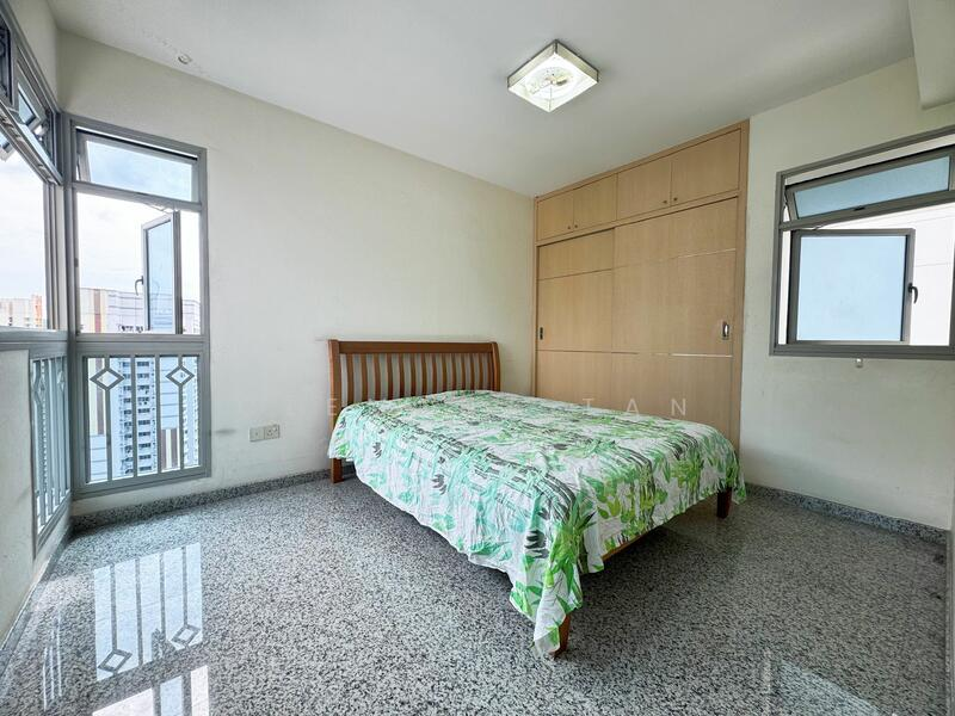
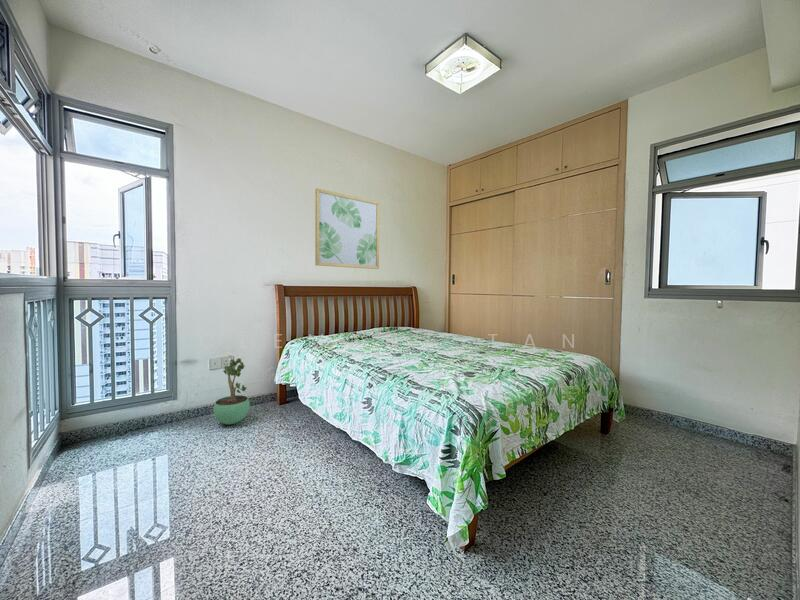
+ potted plant (231, 391)
+ wall art (349, 231)
